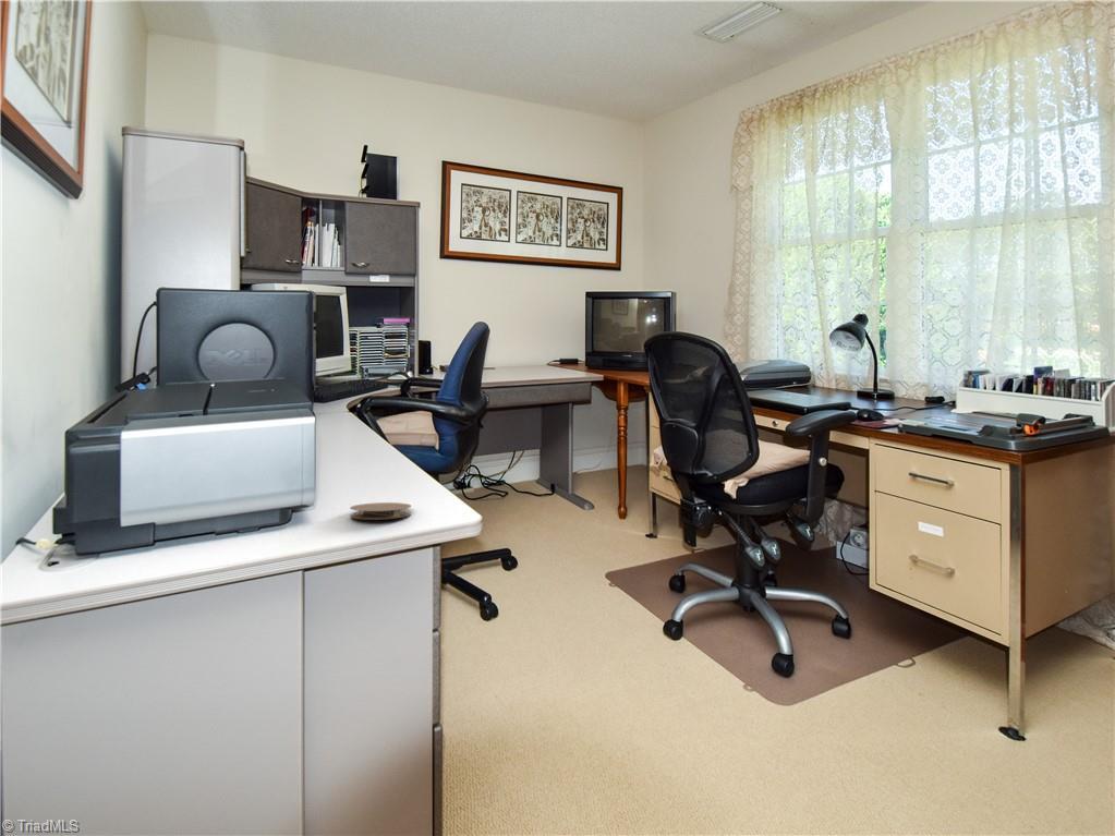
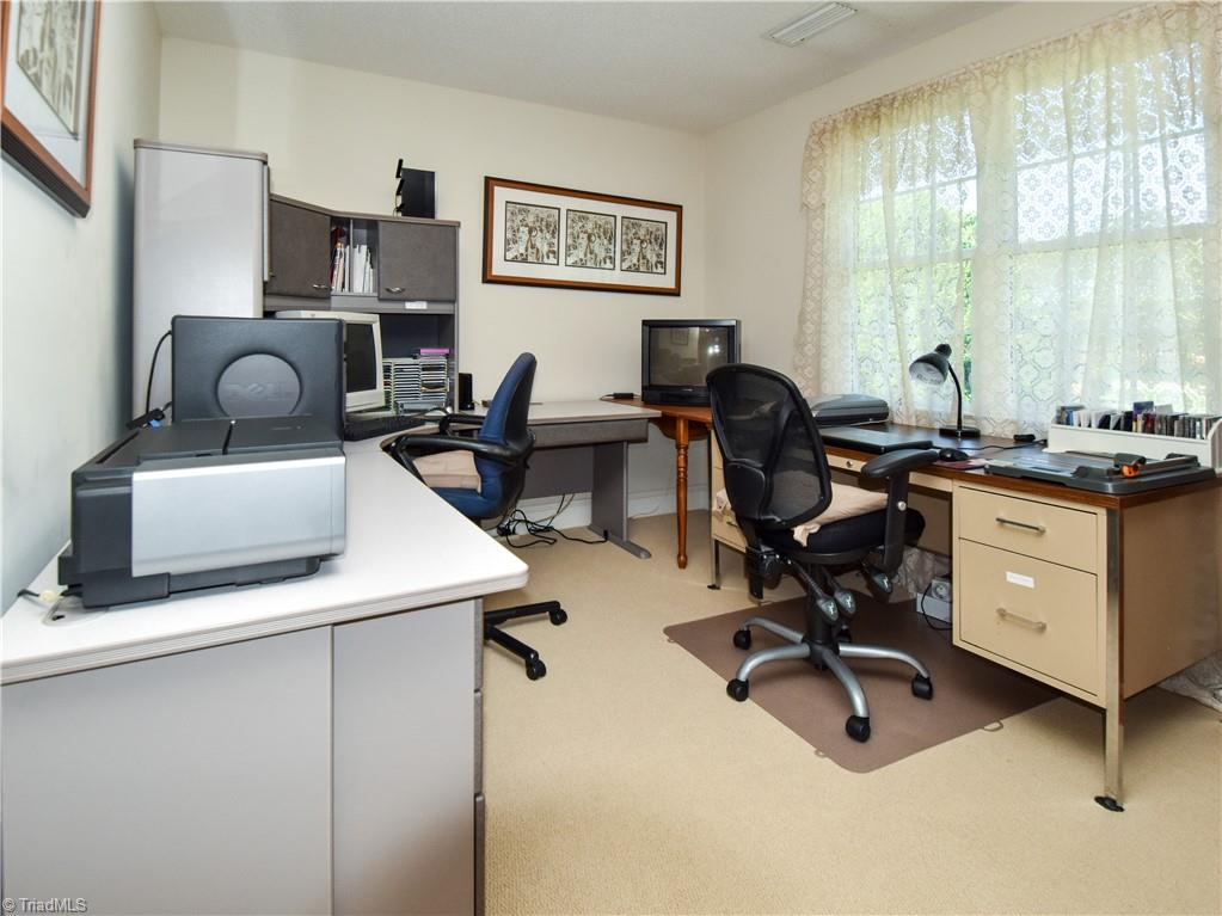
- coaster (380, 510)
